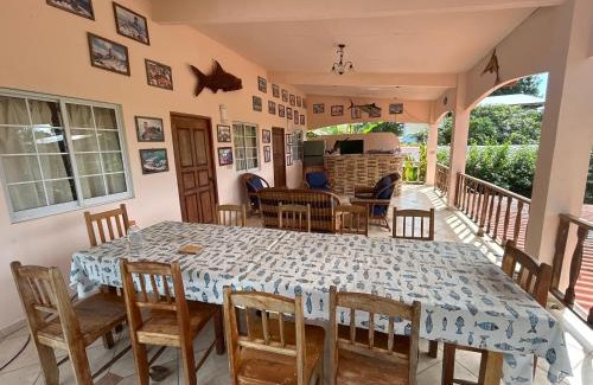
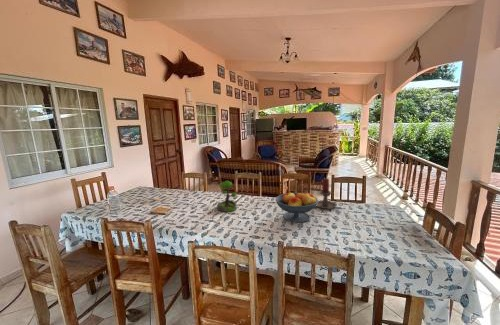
+ plant (227, 194)
+ candle holder (328, 192)
+ fruit bowl (296, 205)
